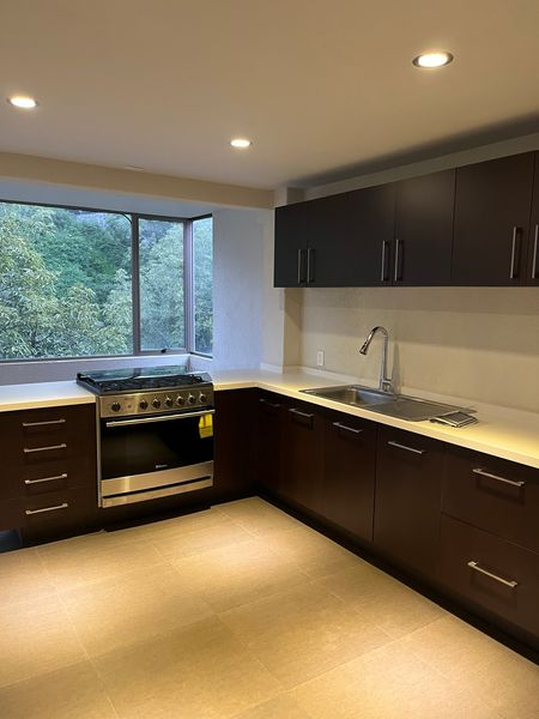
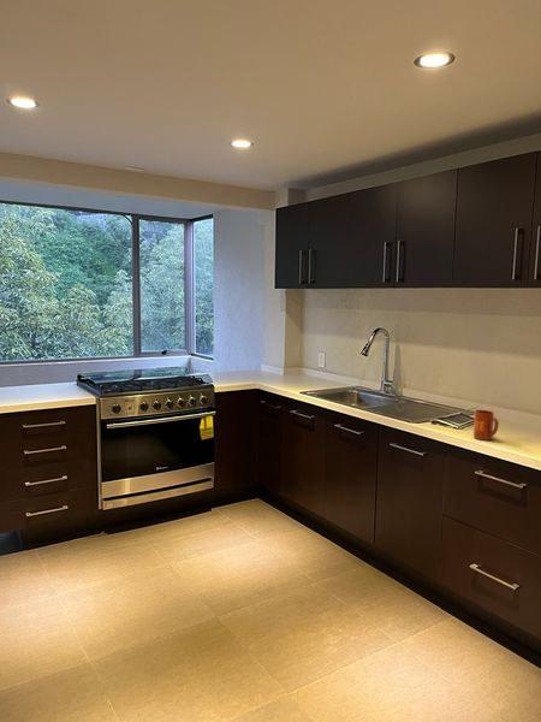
+ mug (487, 425)
